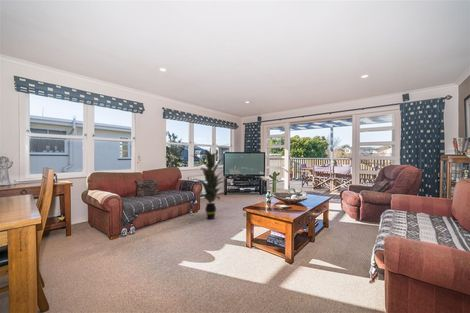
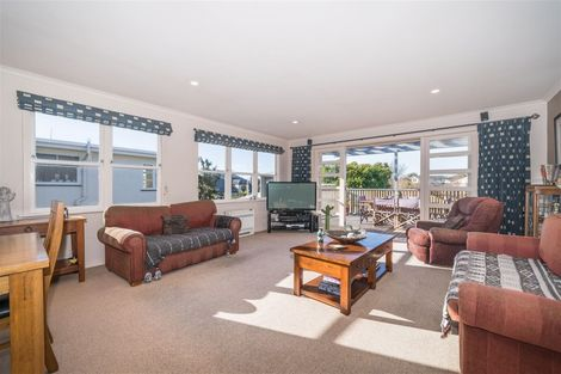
- indoor plant (207, 183)
